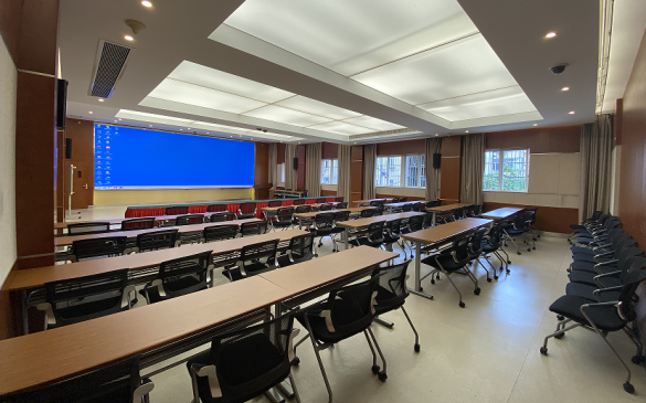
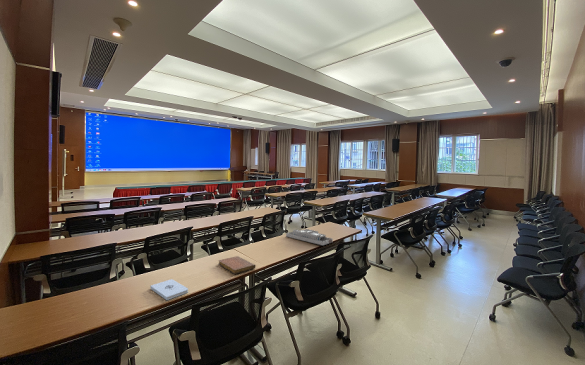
+ notebook (236, 264)
+ desk organizer (308, 234)
+ notepad (169, 288)
